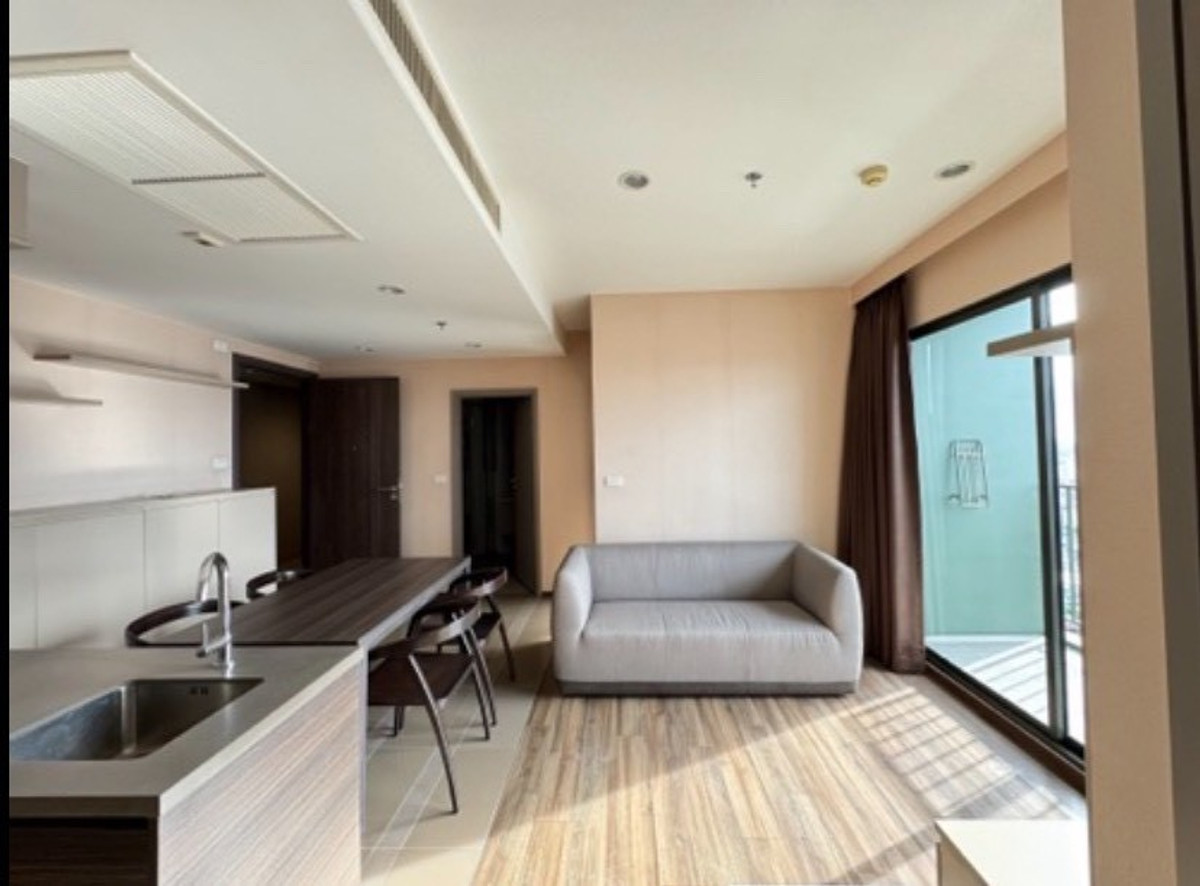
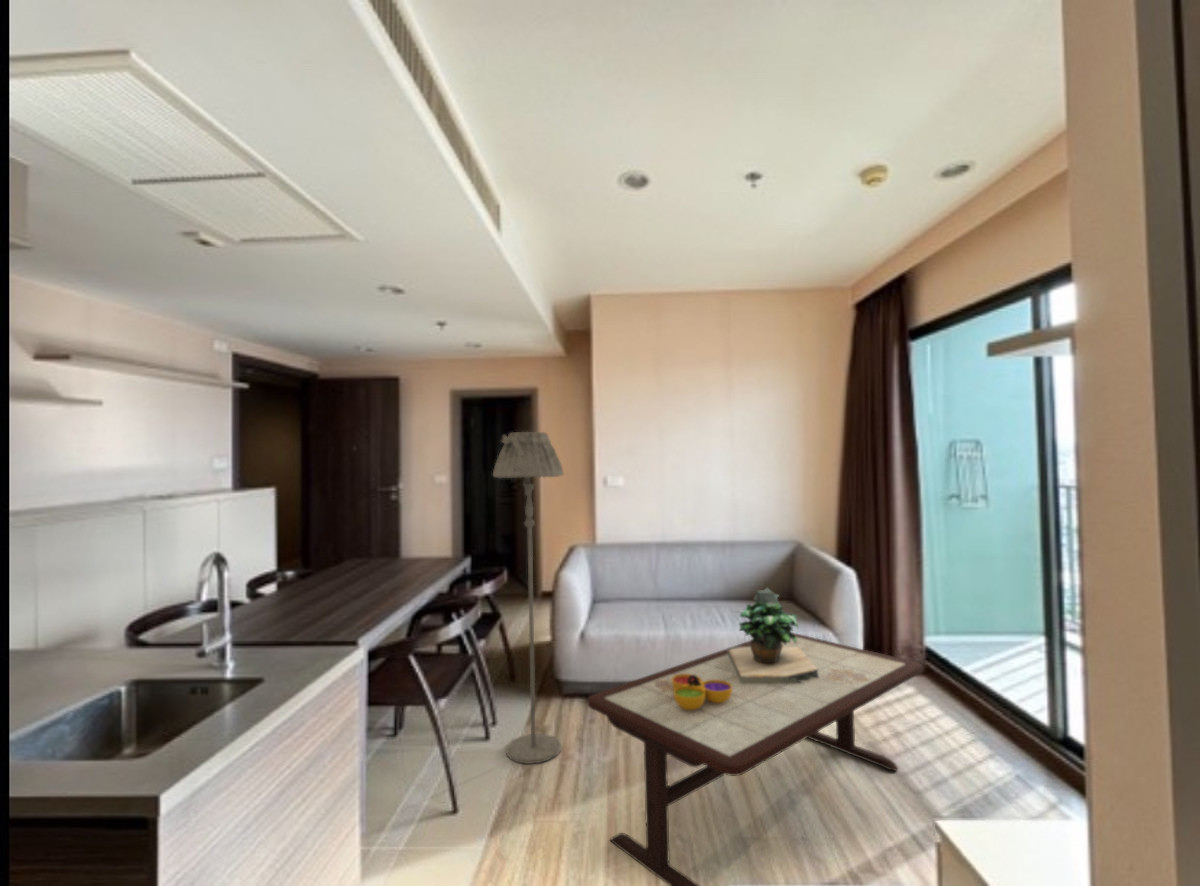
+ floor lamp (530, 589)
+ decorative bowl (694, 685)
+ coffee table (765, 740)
+ potted plant (771, 628)
